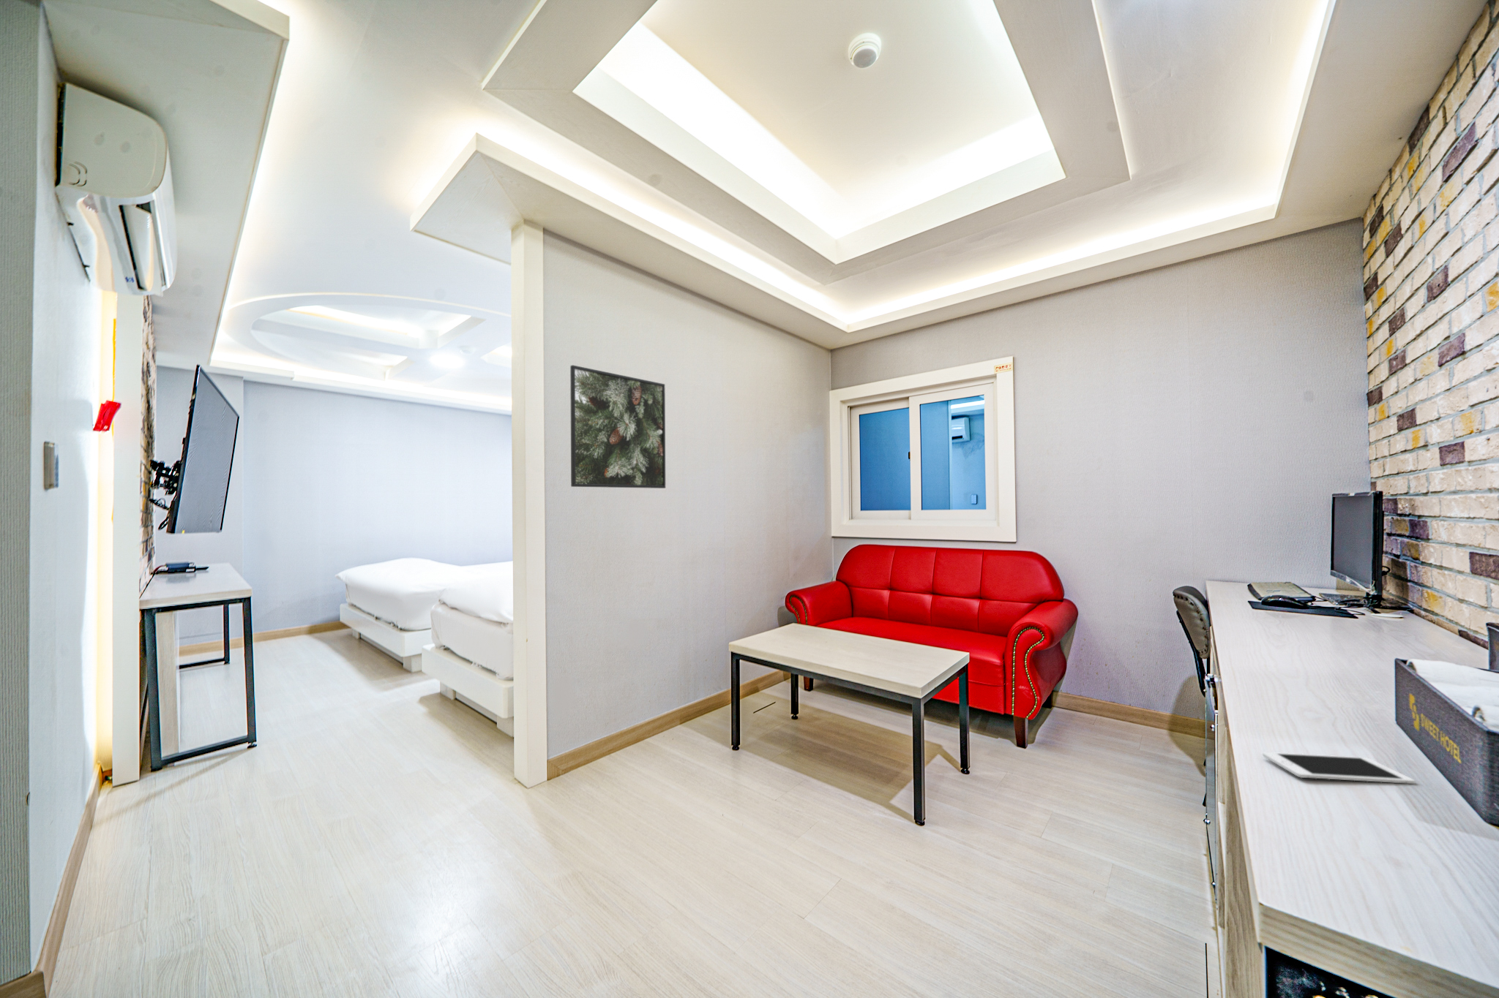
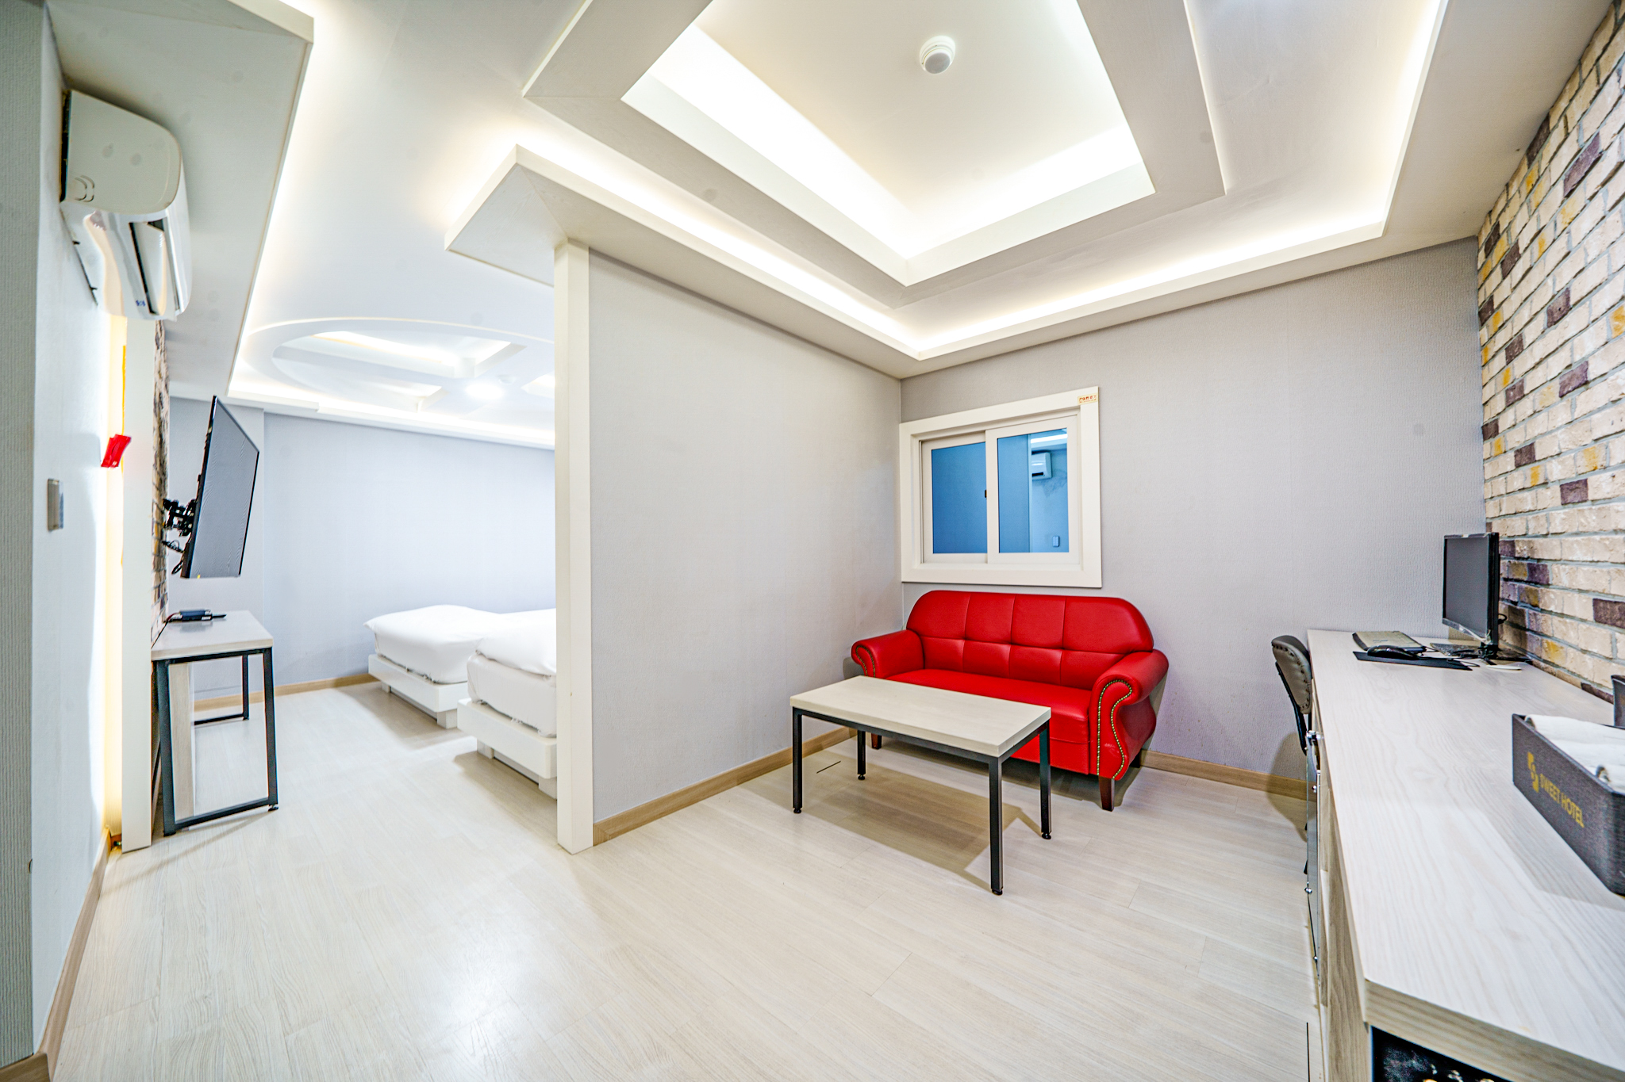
- cell phone (1334, 767)
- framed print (622, 431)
